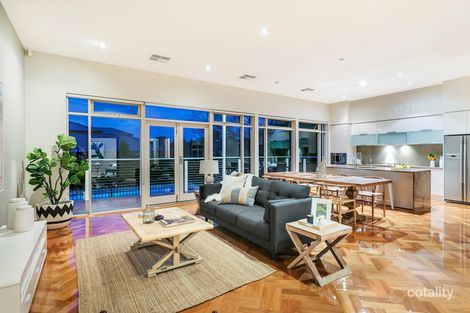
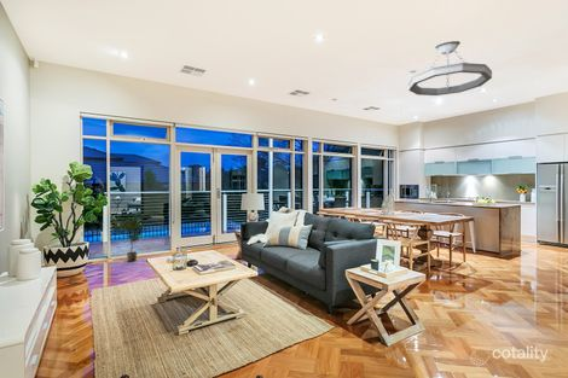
+ chandelier (447, 64)
+ potted plant (129, 238)
